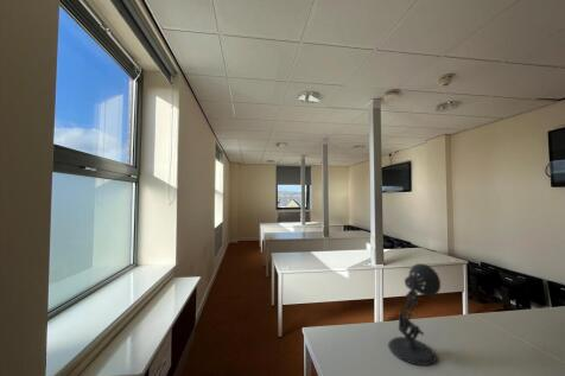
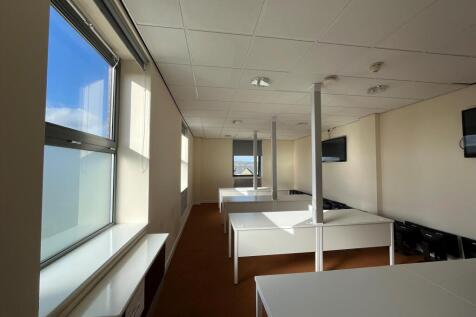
- desk lamp (411, 307)
